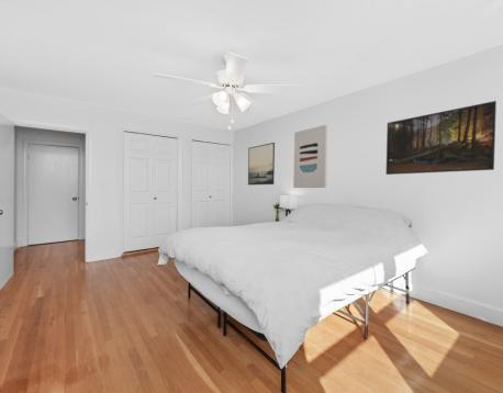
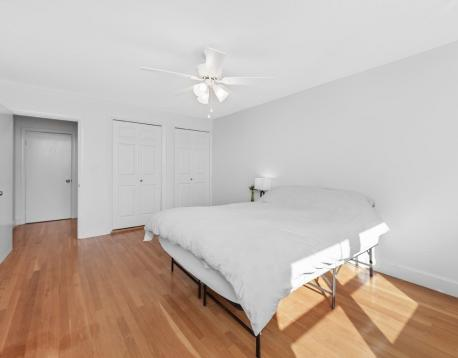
- wall art (309, 158)
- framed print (260, 165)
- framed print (433, 143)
